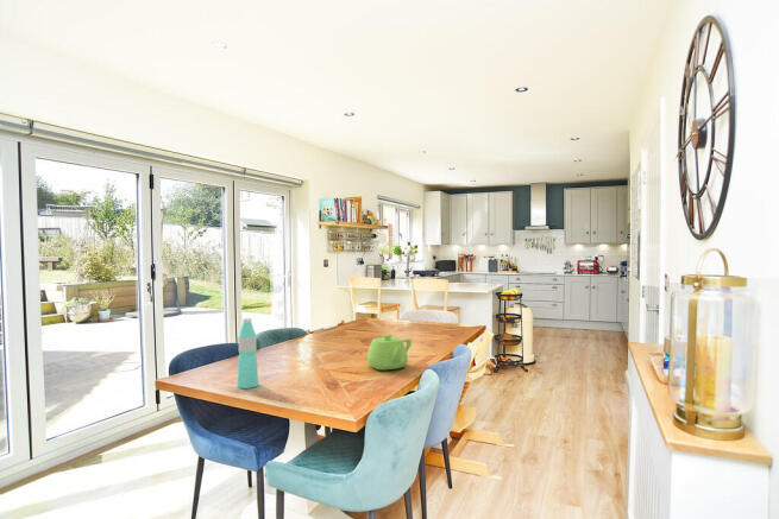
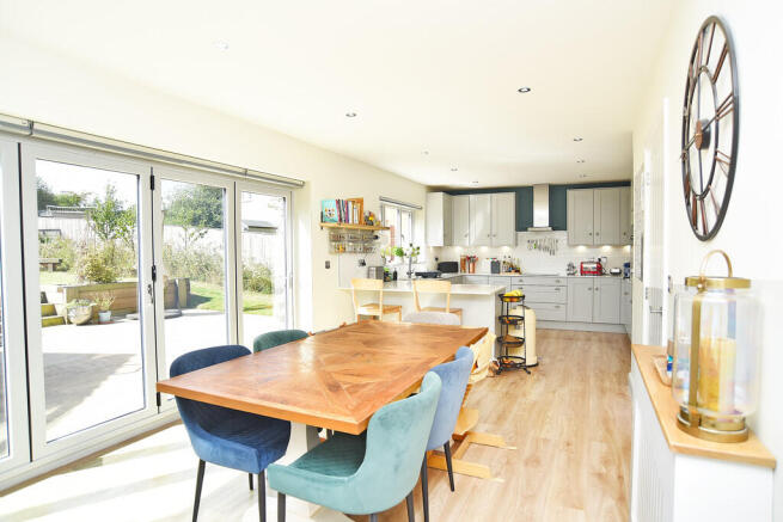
- water bottle (247, 352)
- teapot (392, 350)
